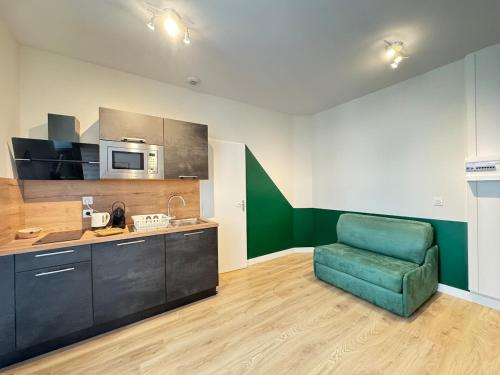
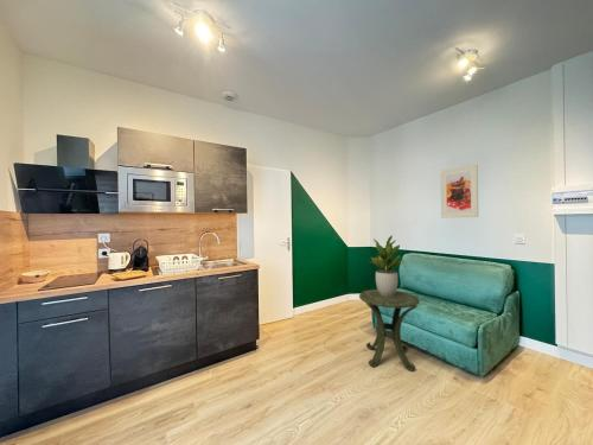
+ potted plant (384, 263)
+ side table (388, 326)
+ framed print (458, 192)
